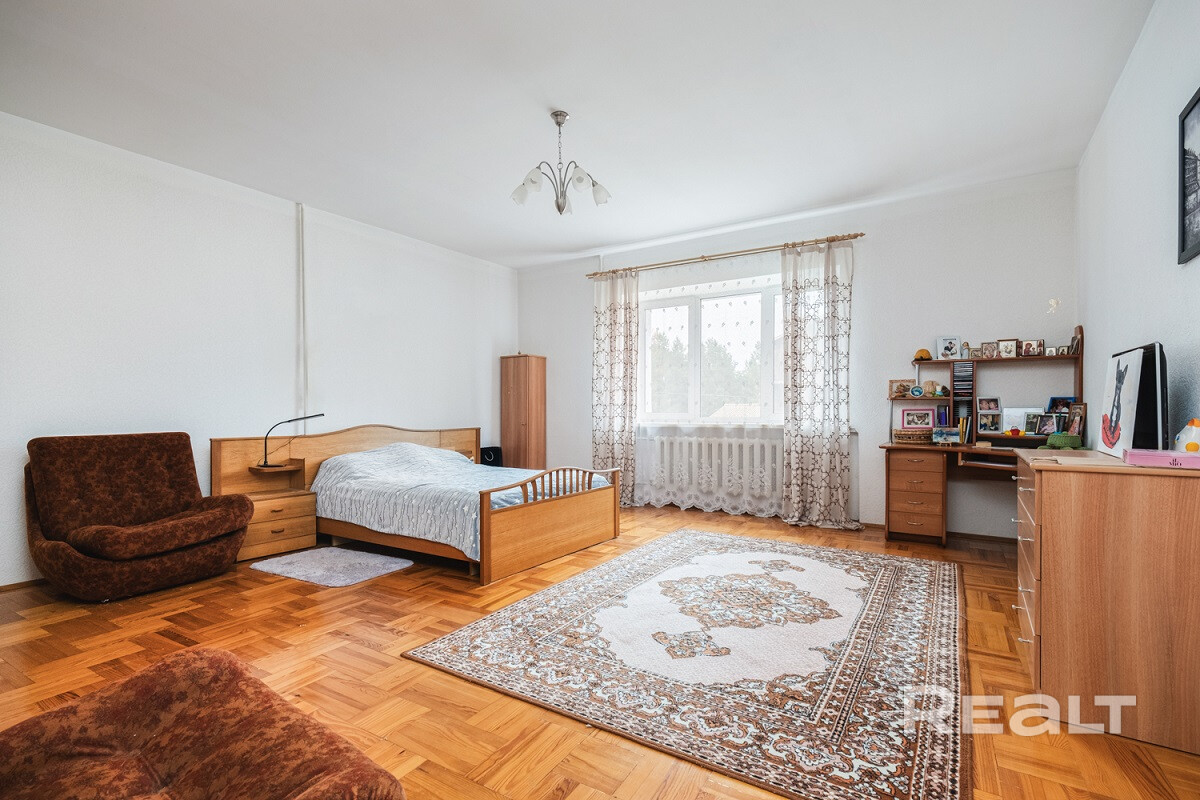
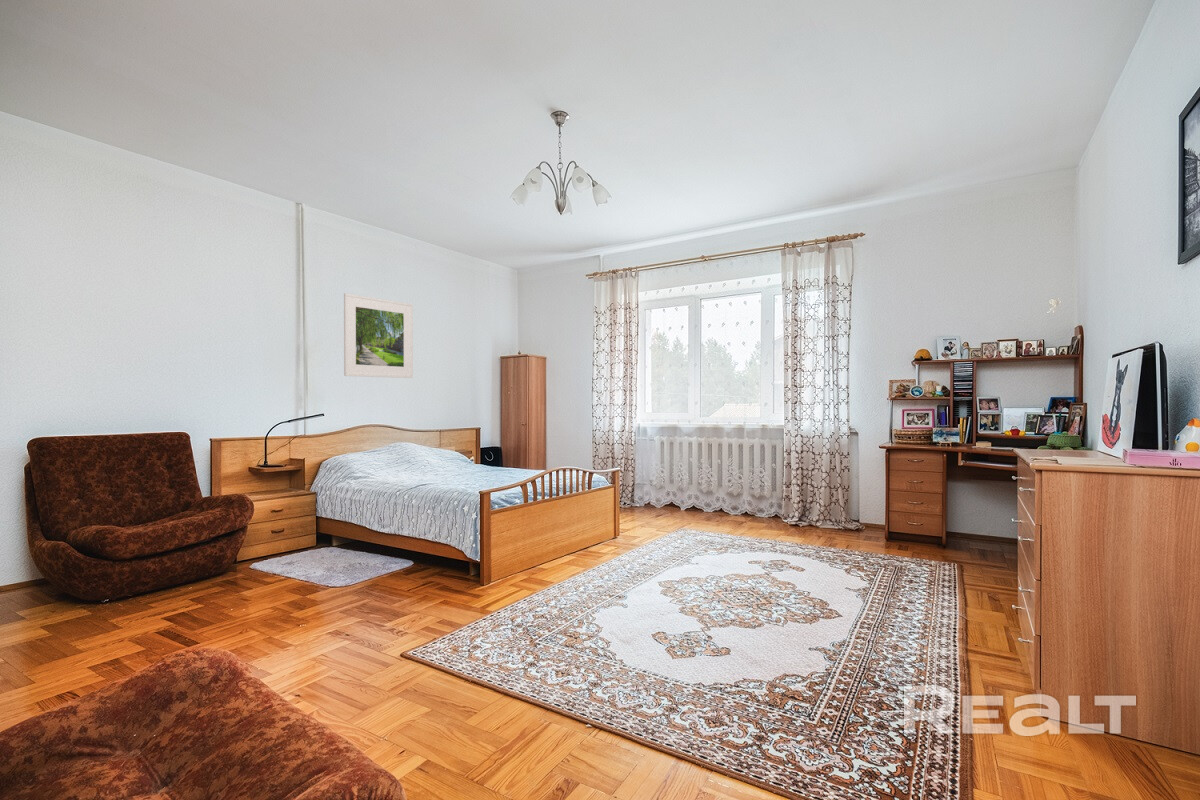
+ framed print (380, 338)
